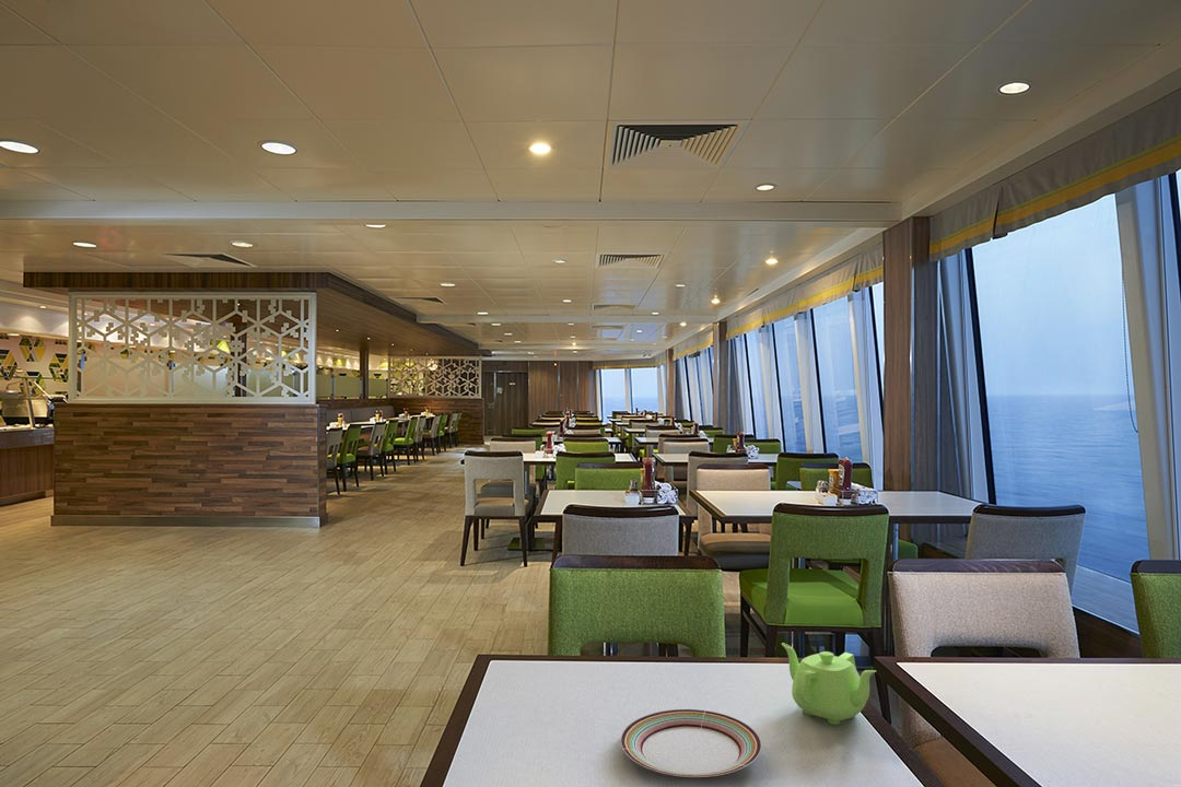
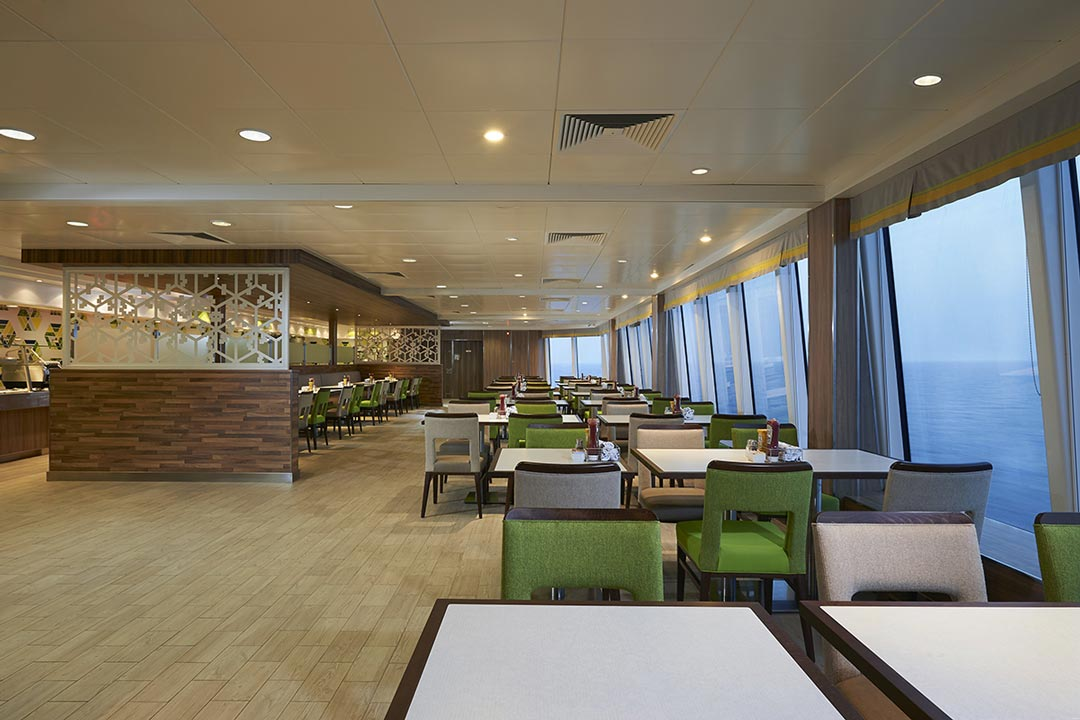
- teapot (828, 683)
- plate (690, 745)
